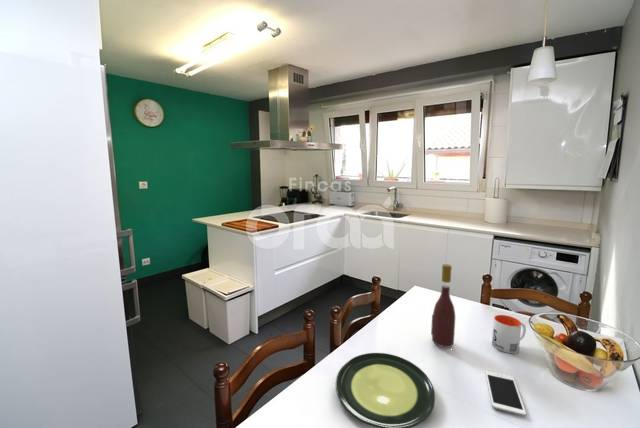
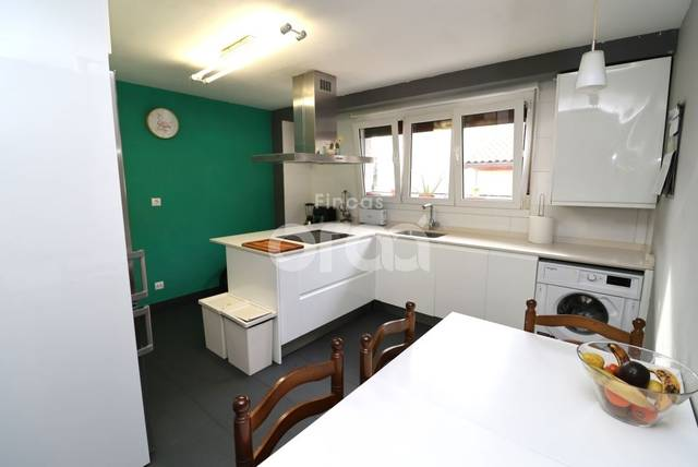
- mug (510, 332)
- plate (383, 386)
- wine bottle (444, 305)
- cell phone (503, 391)
